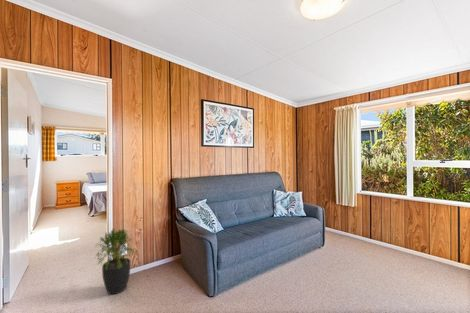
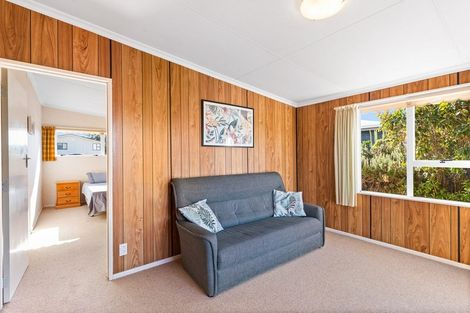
- potted plant (114, 258)
